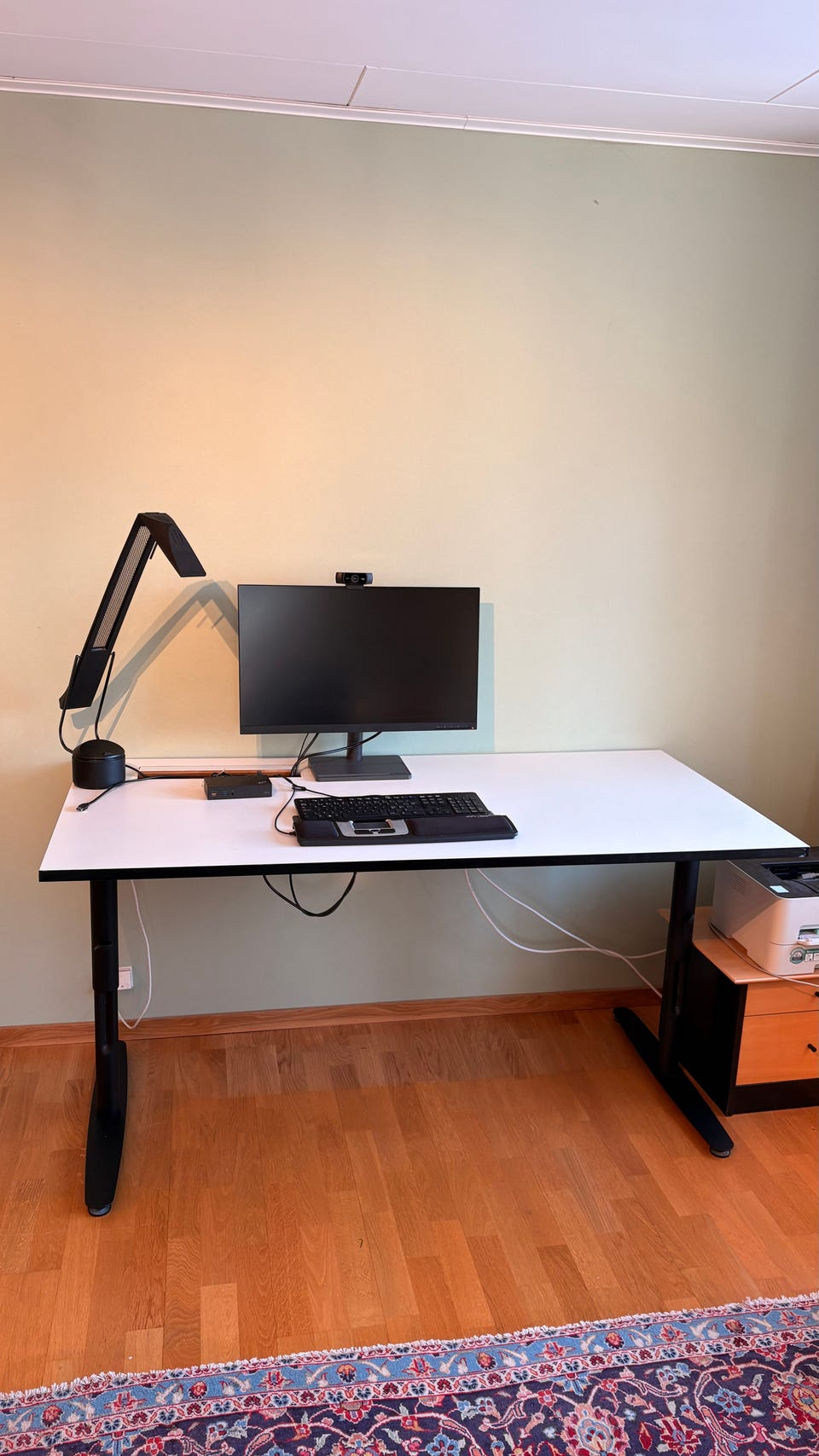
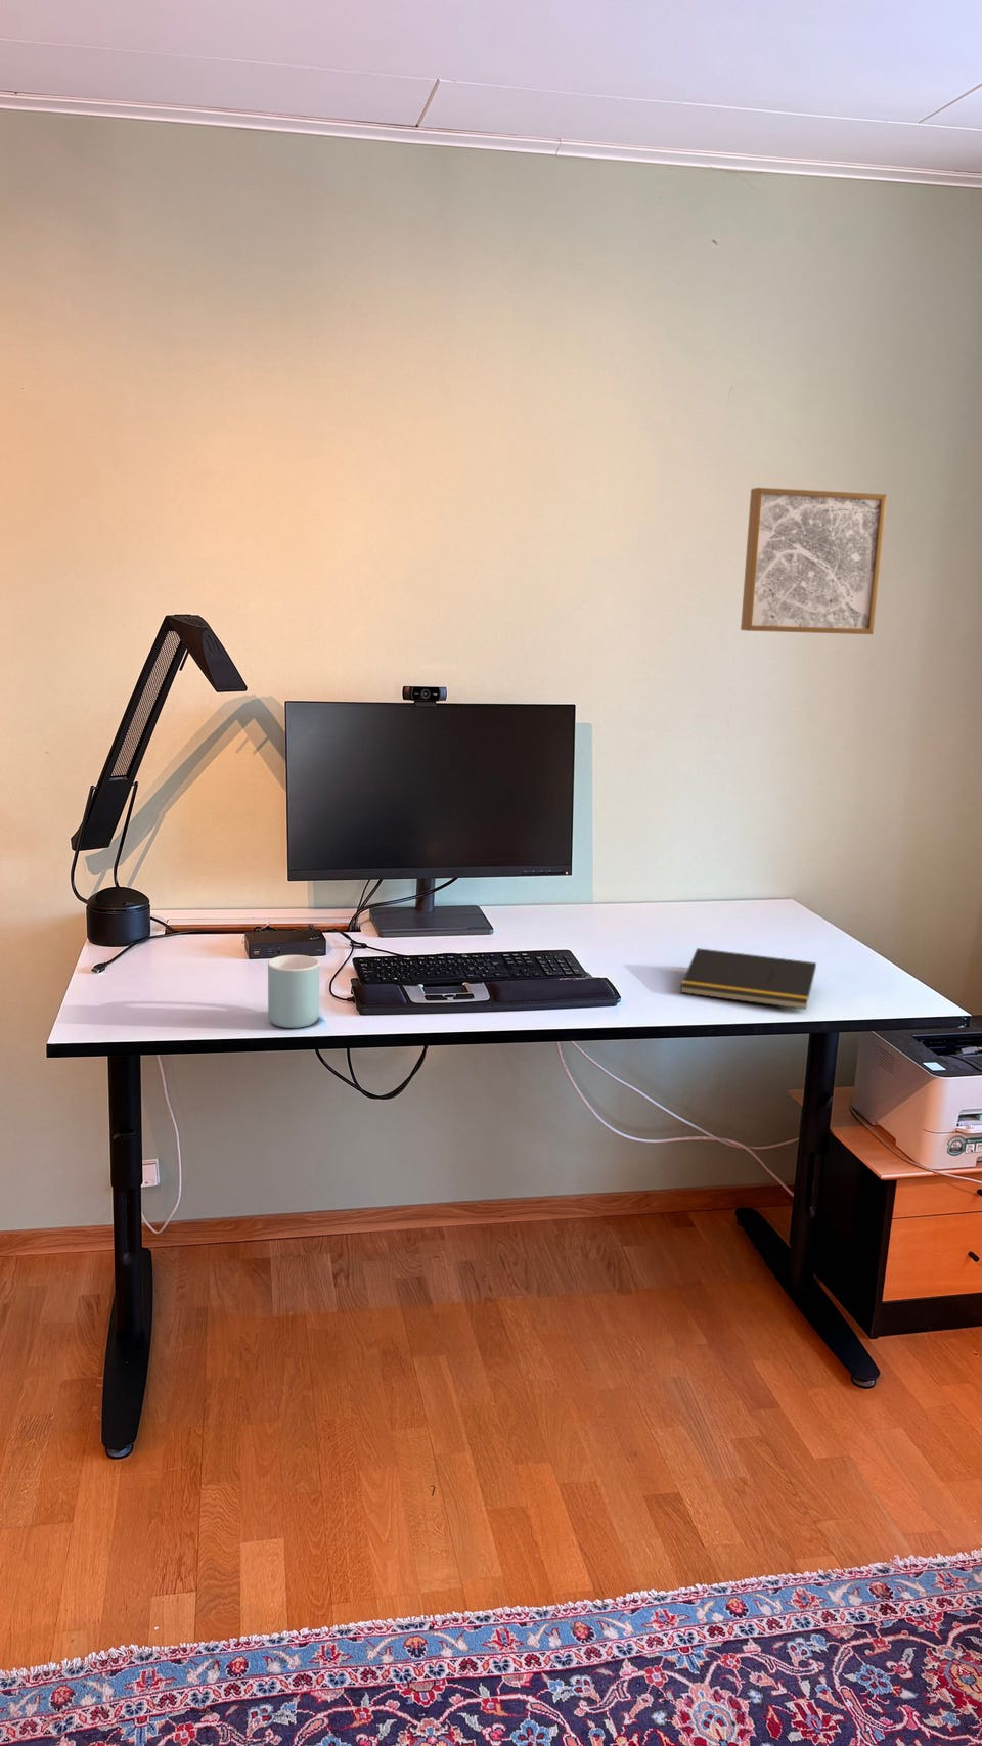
+ notepad (748, 977)
+ wall art (812, 562)
+ mug (294, 988)
